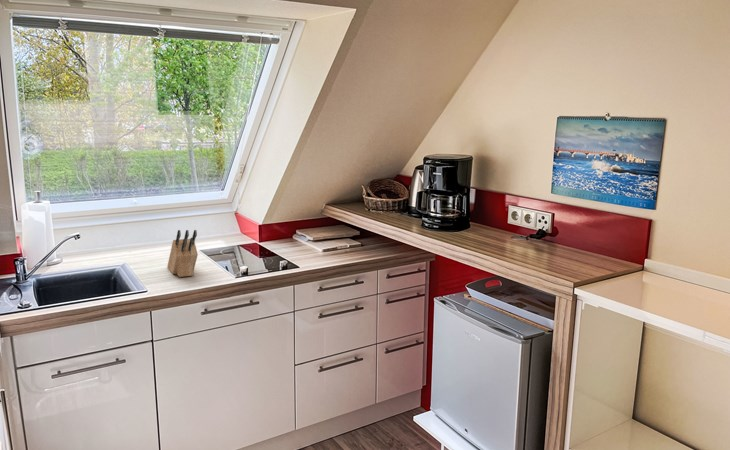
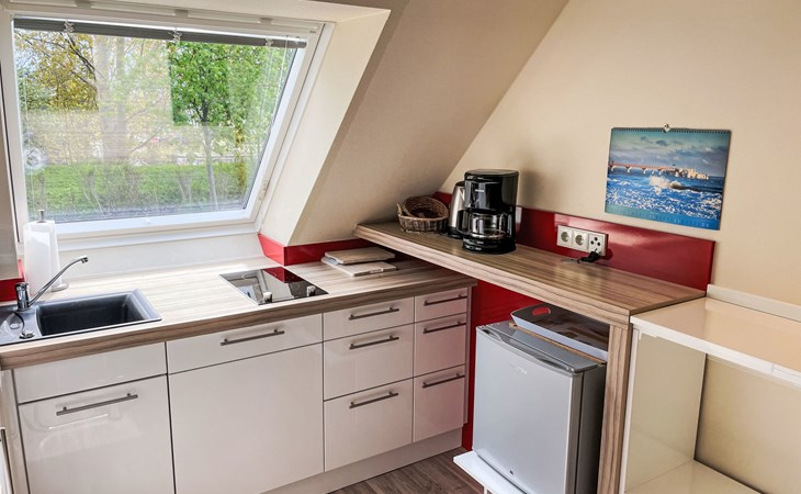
- knife block (182, 249)
